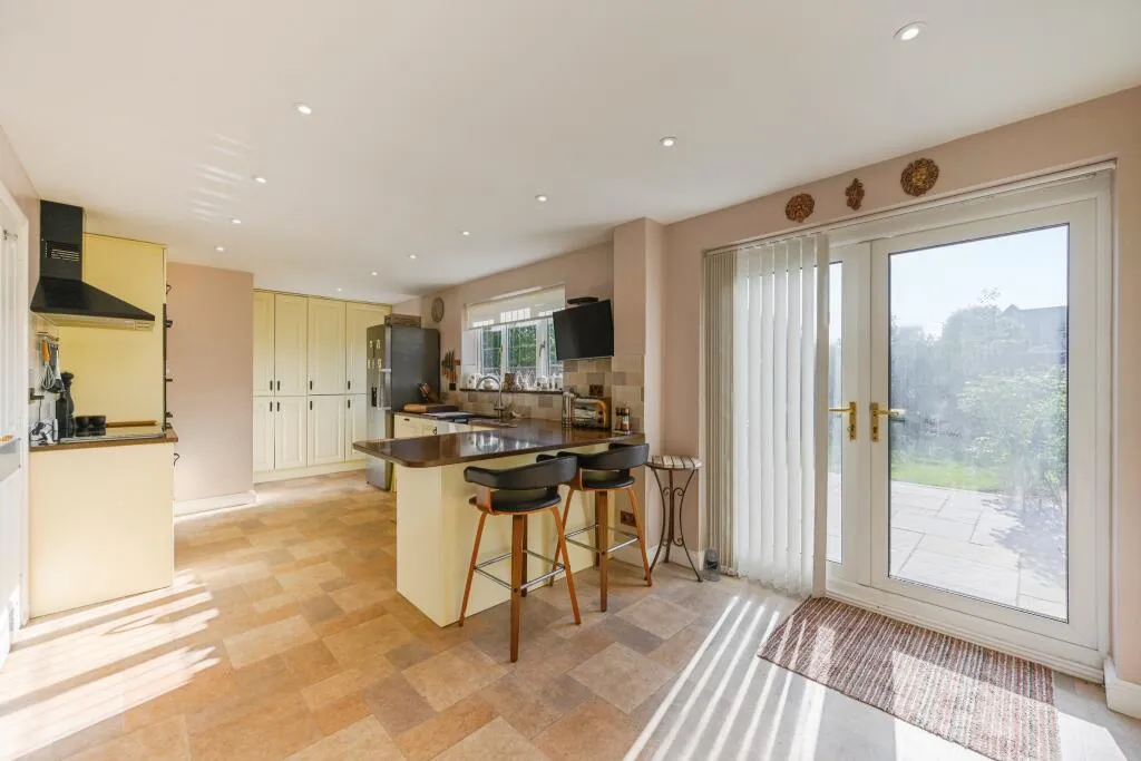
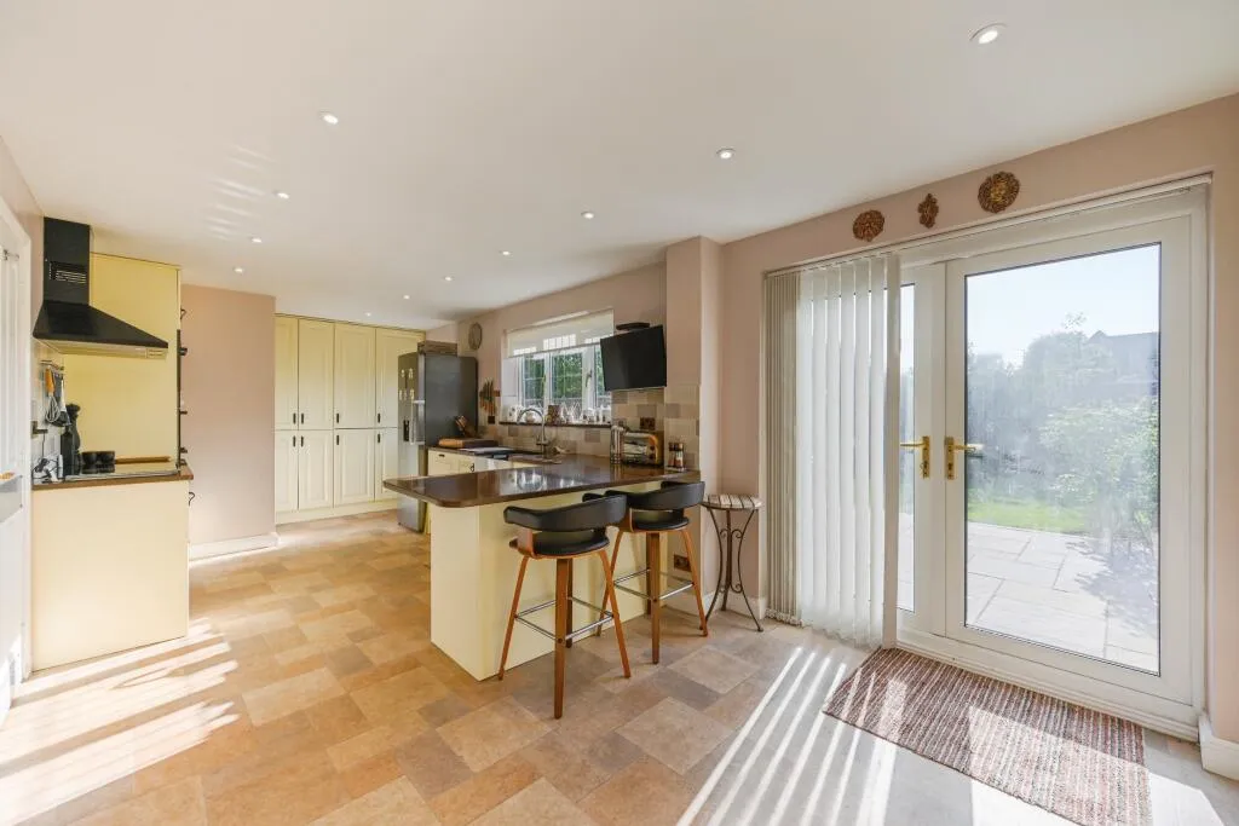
- lantern (712, 555)
